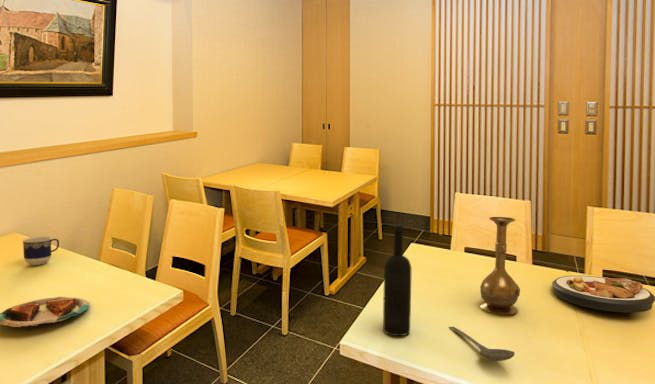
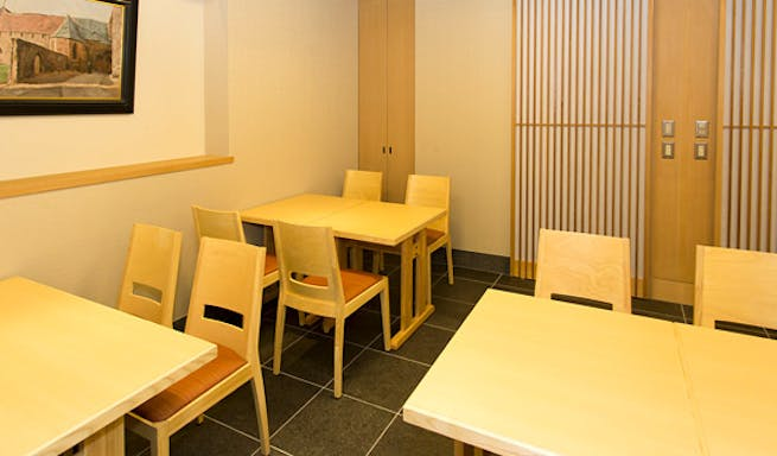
- wine bottle (397, 278)
- plate (43, 311)
- cup (41, 250)
- stirrer (470, 337)
- vase (500, 263)
- plate (601, 288)
